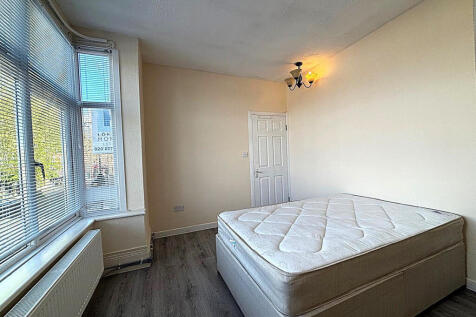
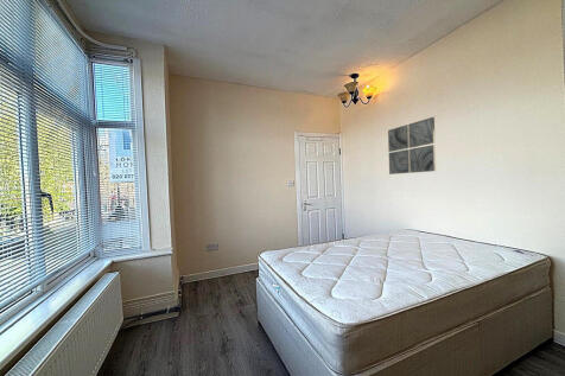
+ wall art (410, 147)
